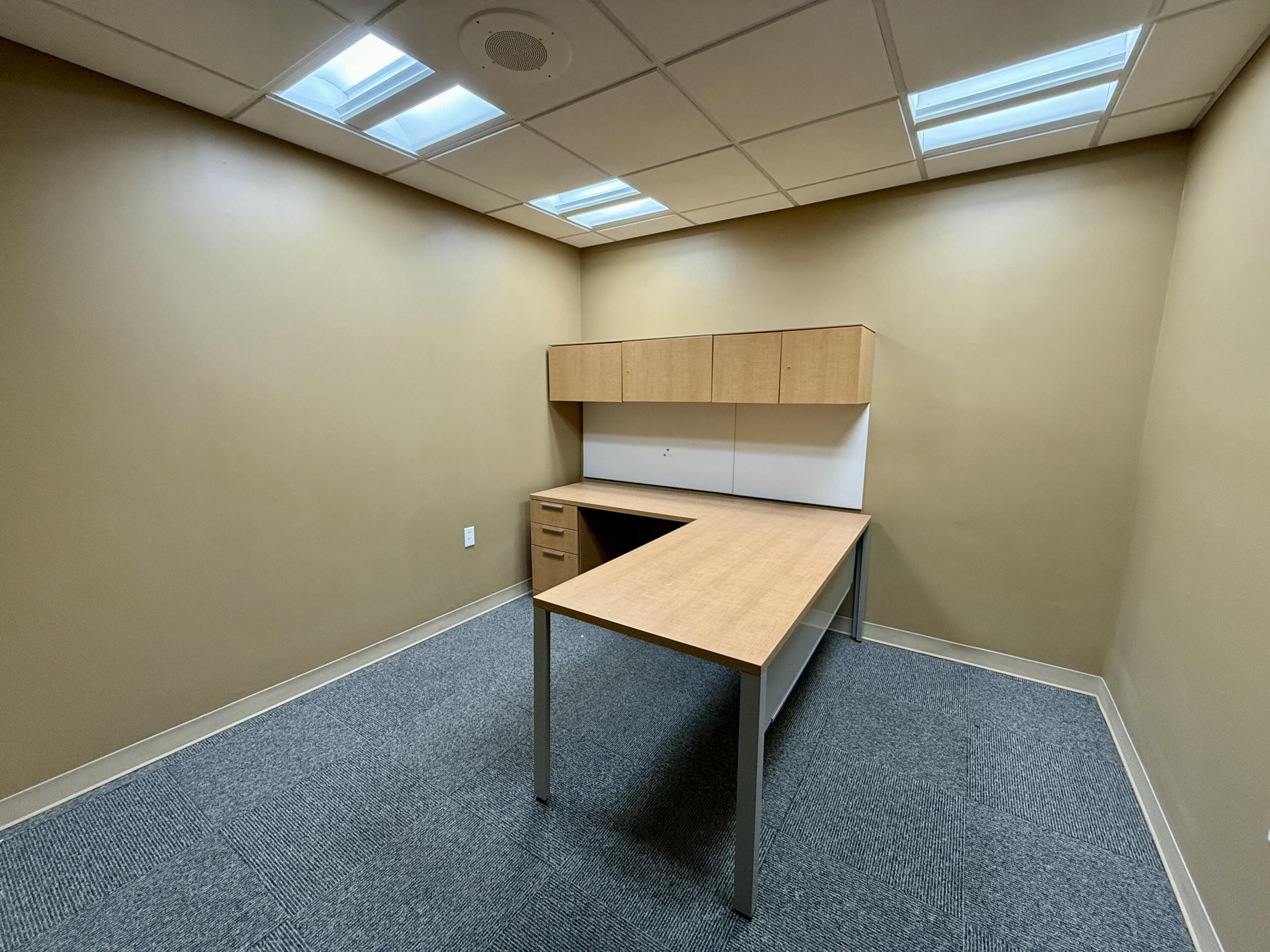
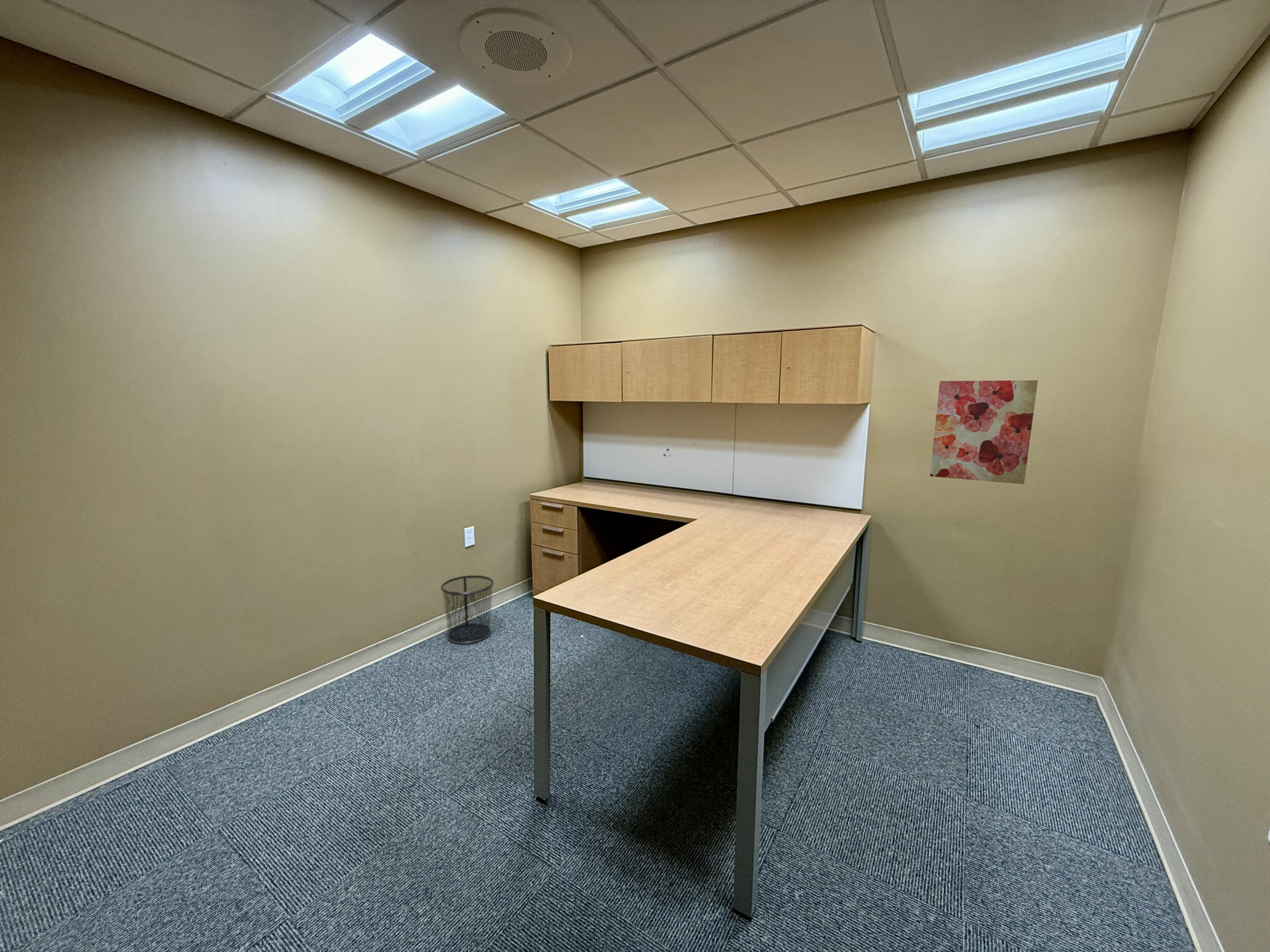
+ wall art (980, 431)
+ waste bin (468, 609)
